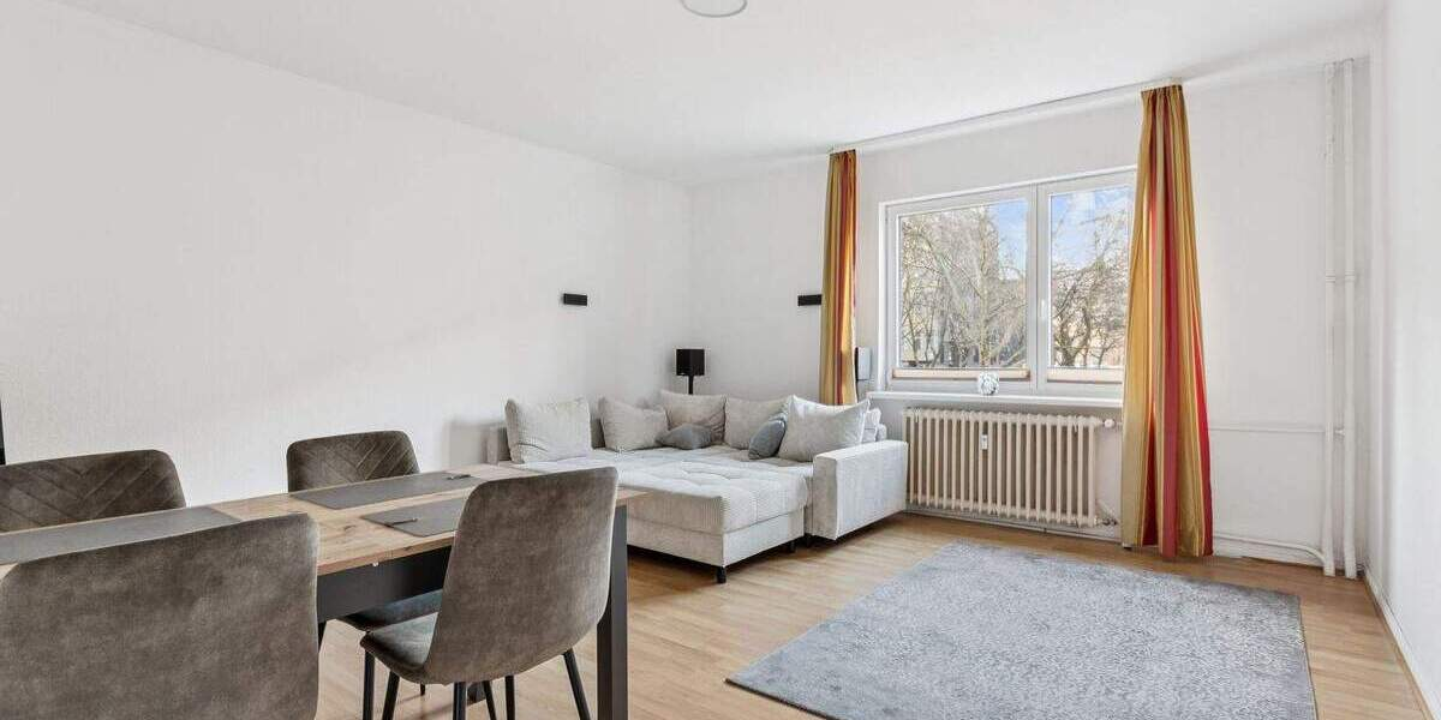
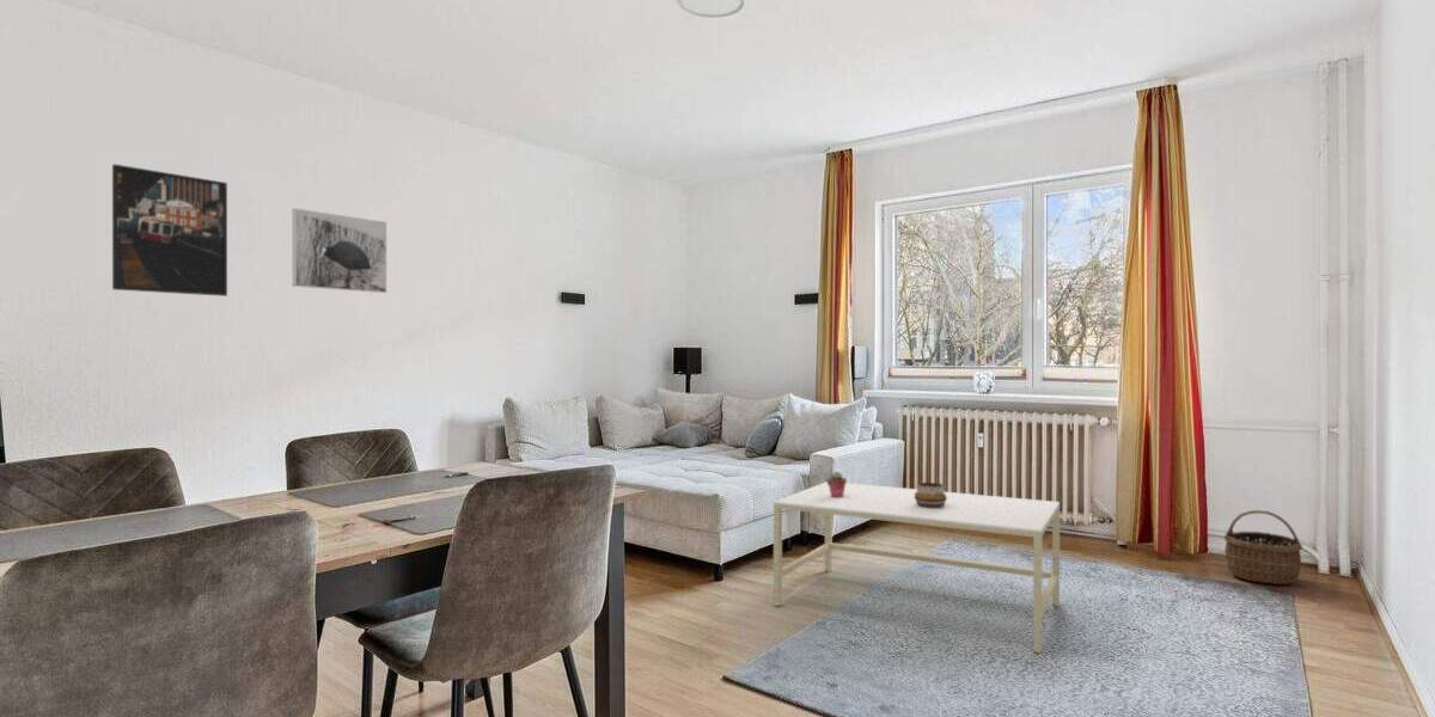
+ decorative bowl (930, 494)
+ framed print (341, 252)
+ coffee table (916, 554)
+ potted succulent (836, 483)
+ wicker basket (1262, 544)
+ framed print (172, 233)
